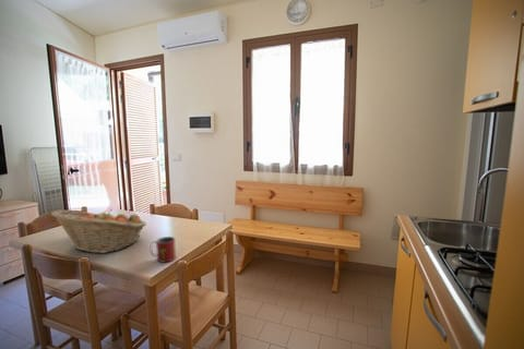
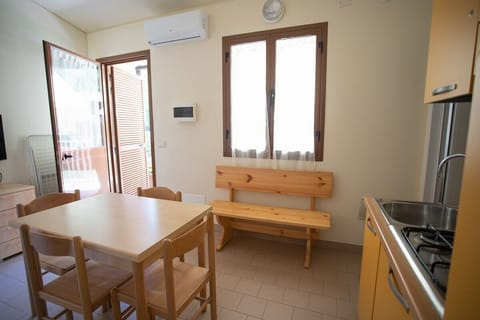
- mug (163, 249)
- fruit basket (102, 225)
